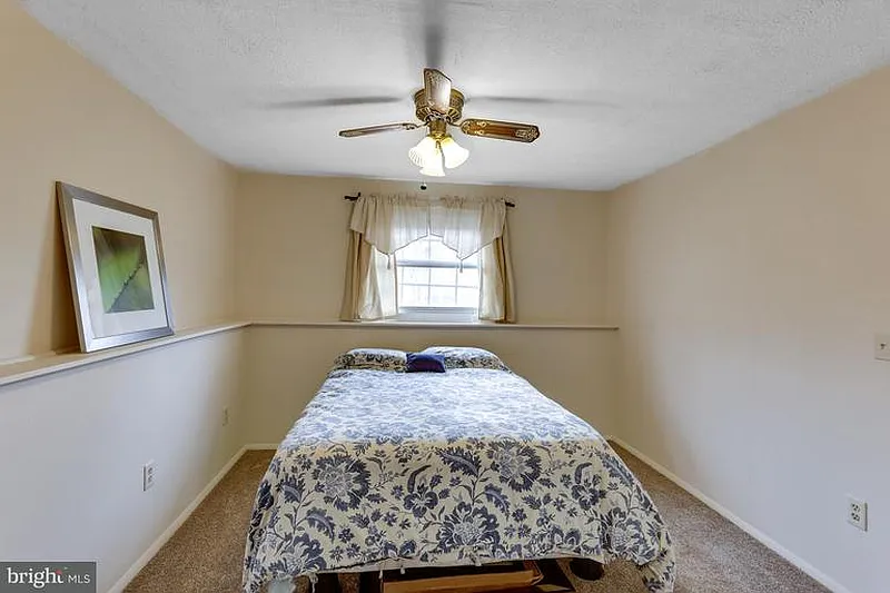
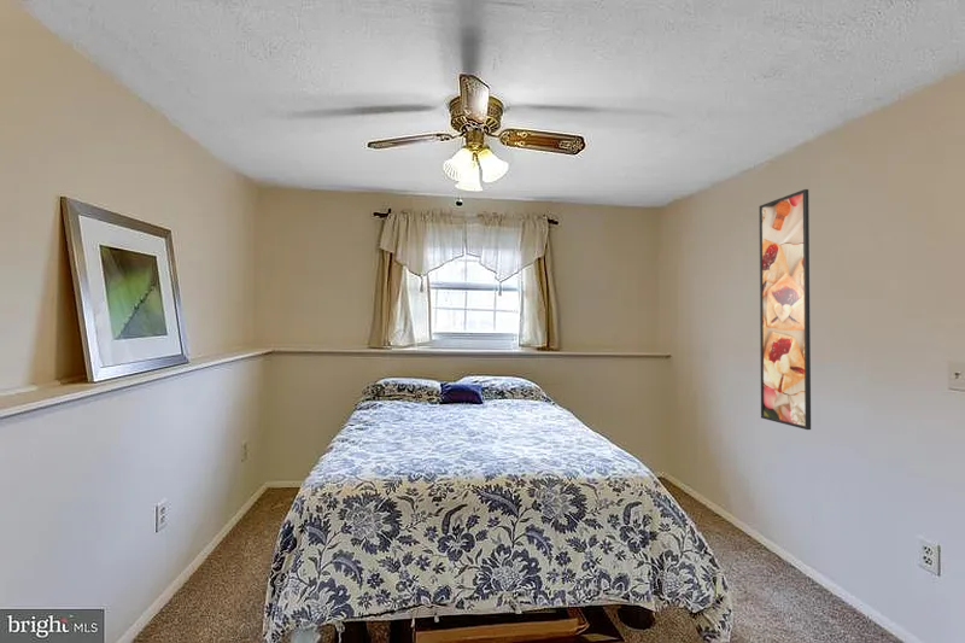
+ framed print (783, 310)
